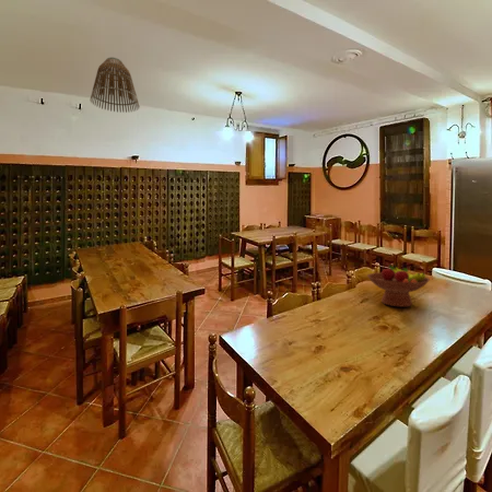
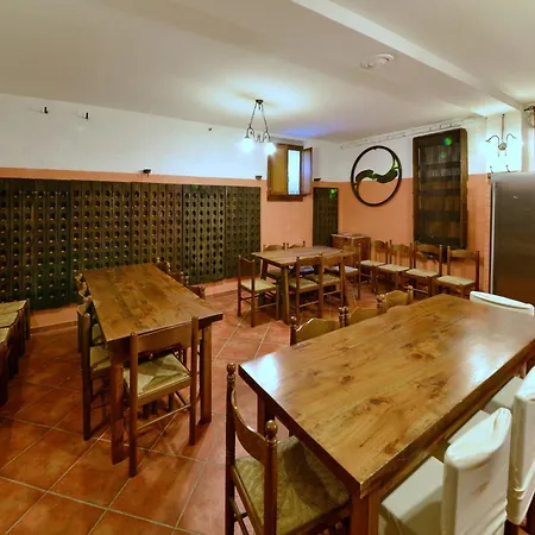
- lamp shade (114, 82)
- fruit bowl (397, 284)
